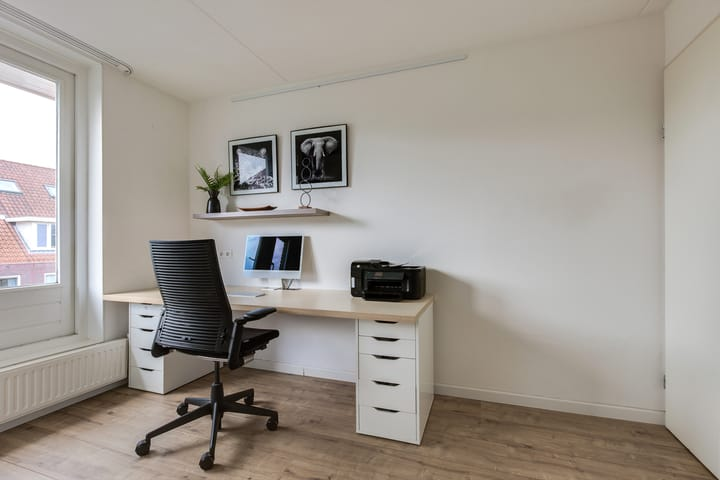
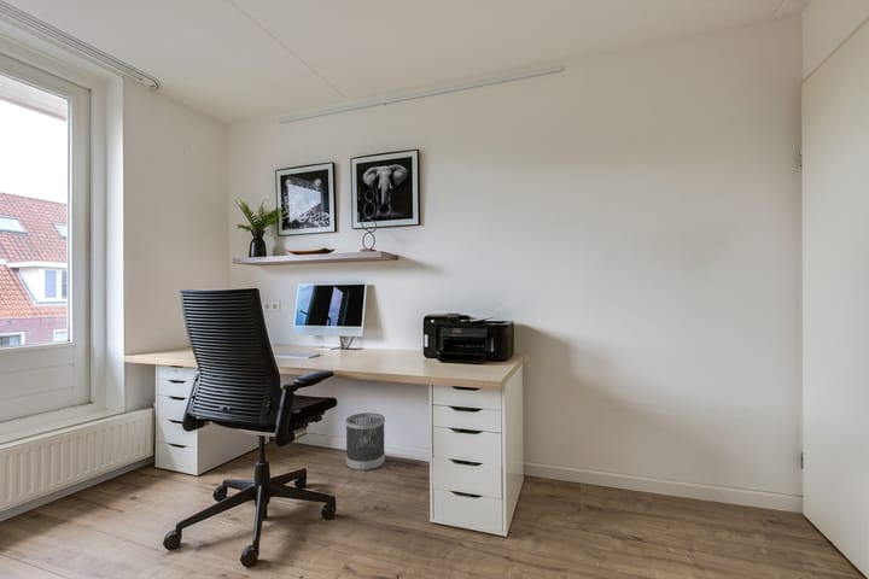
+ wastebasket (364, 440)
